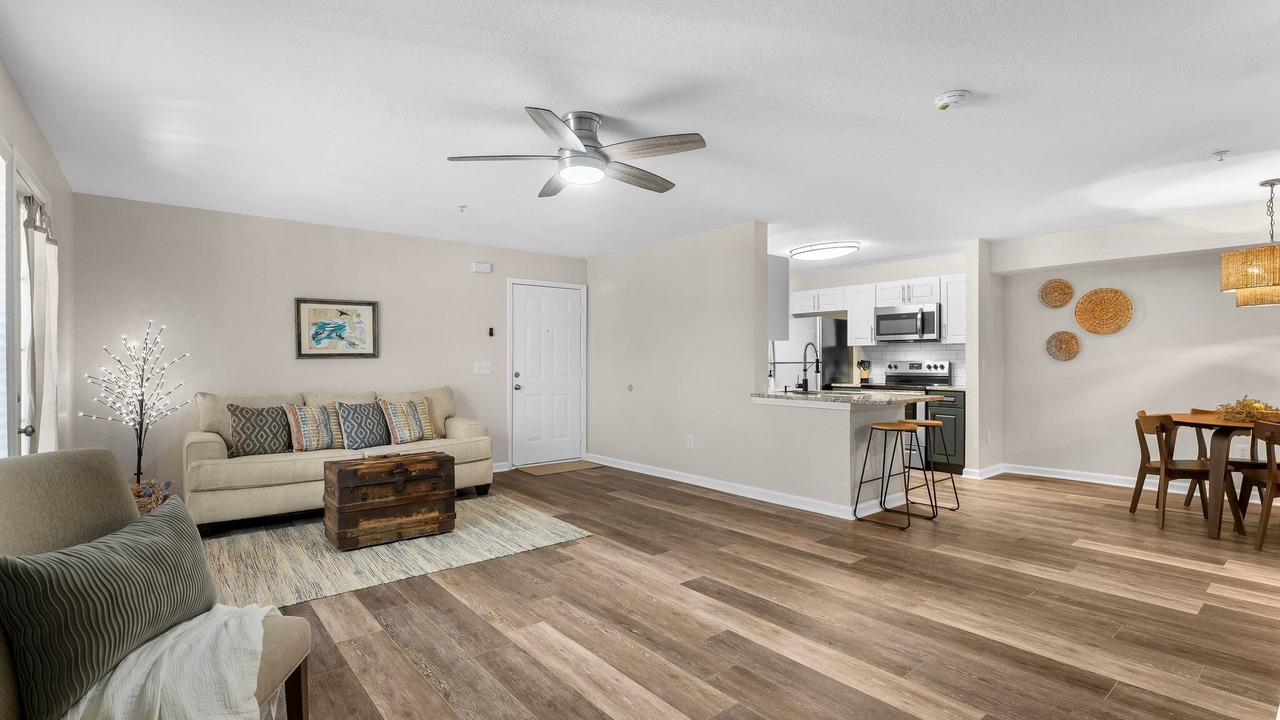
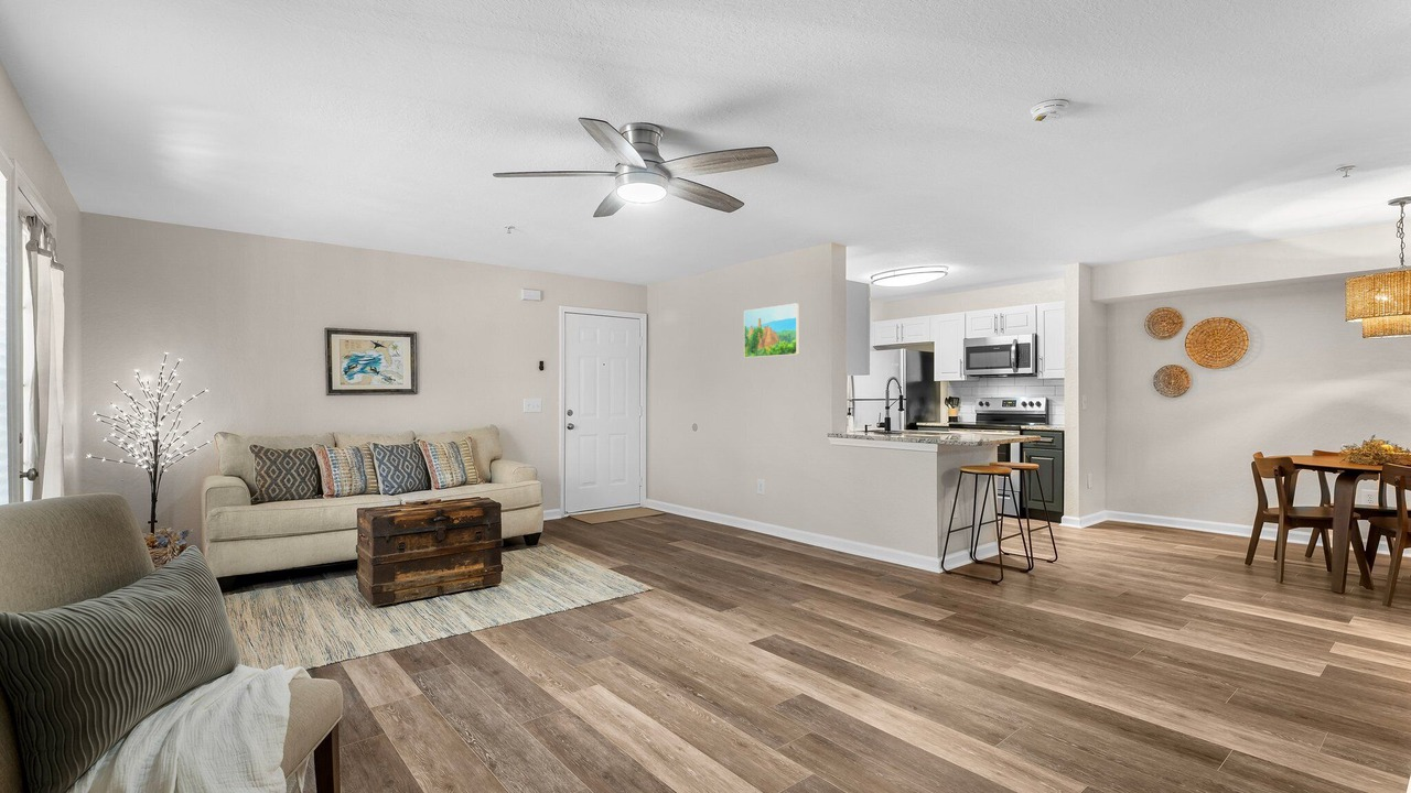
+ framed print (769, 332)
